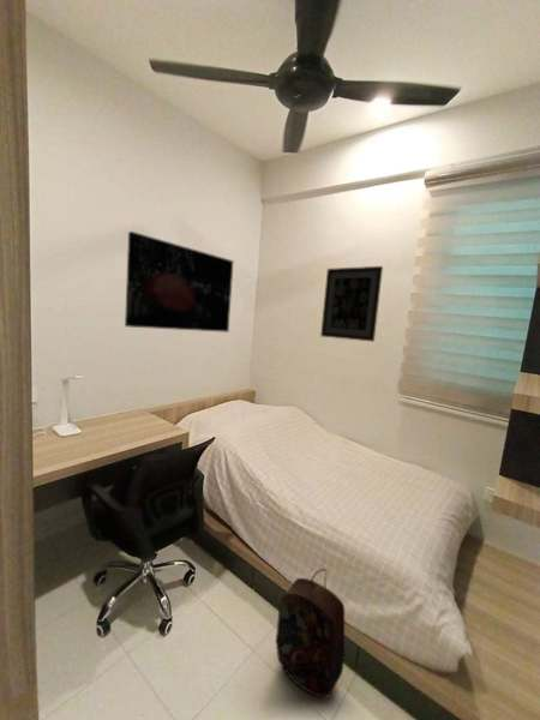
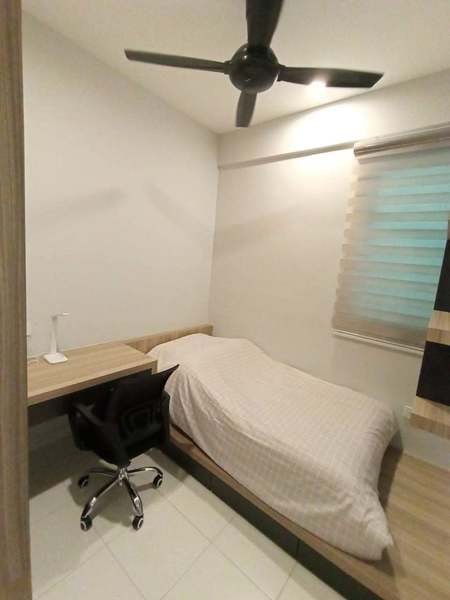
- backpack (312, 628)
- wall art (186, 289)
- wall art (349, 304)
